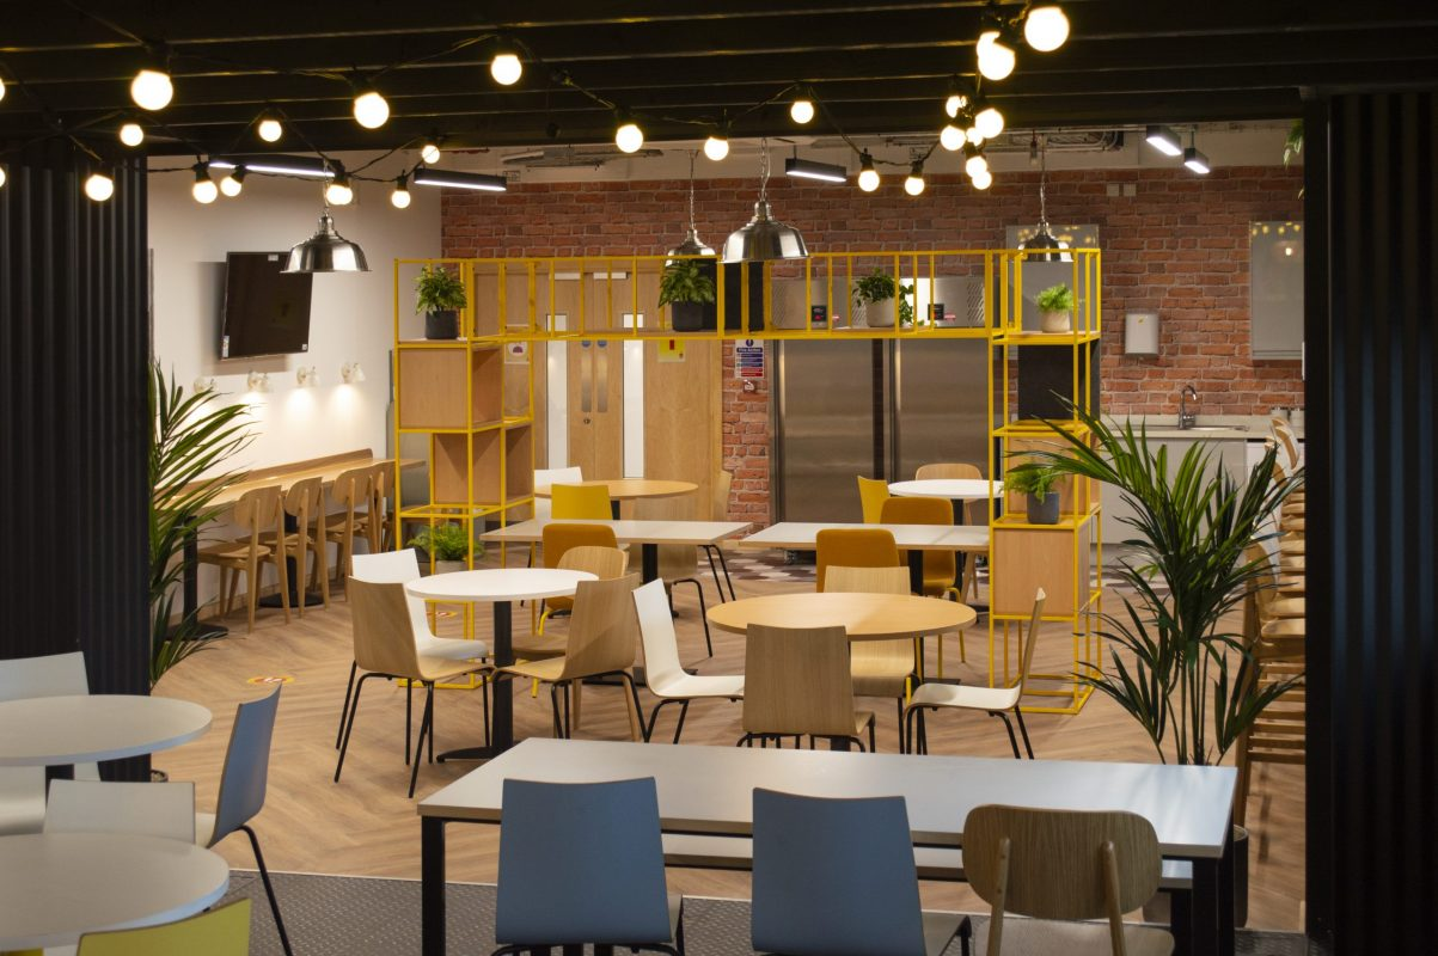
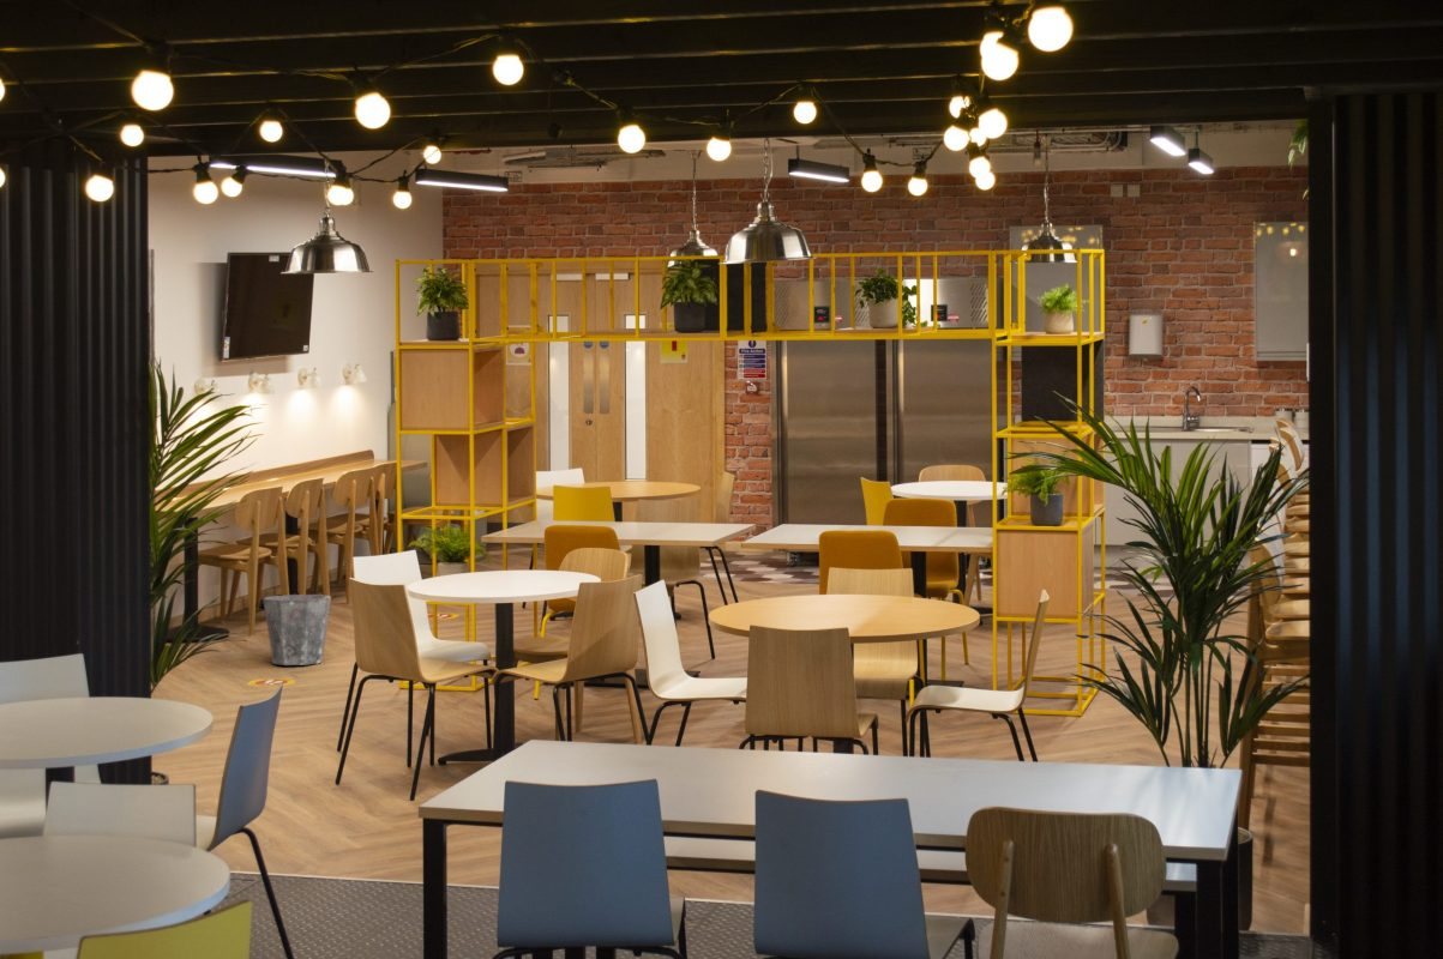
+ waste bin (297, 629)
